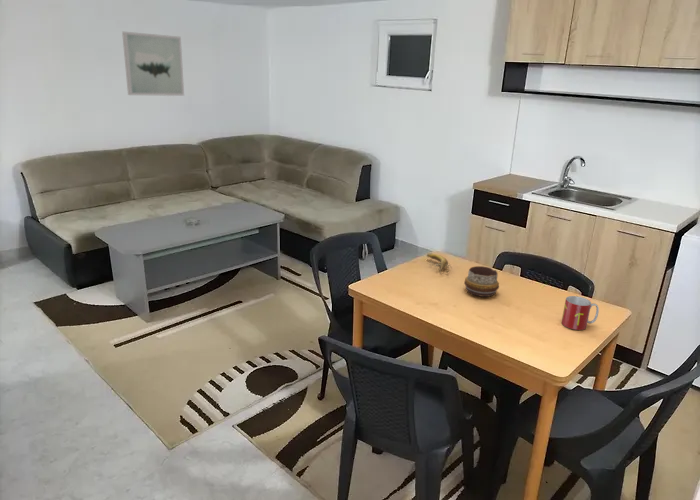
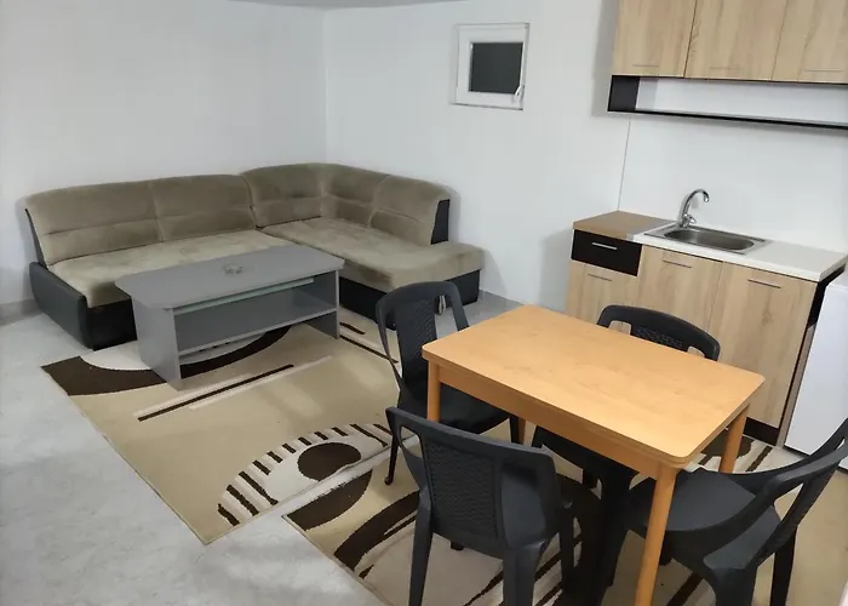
- decorative bowl (481, 281)
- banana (438, 260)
- wall art (154, 65)
- mug (580, 313)
